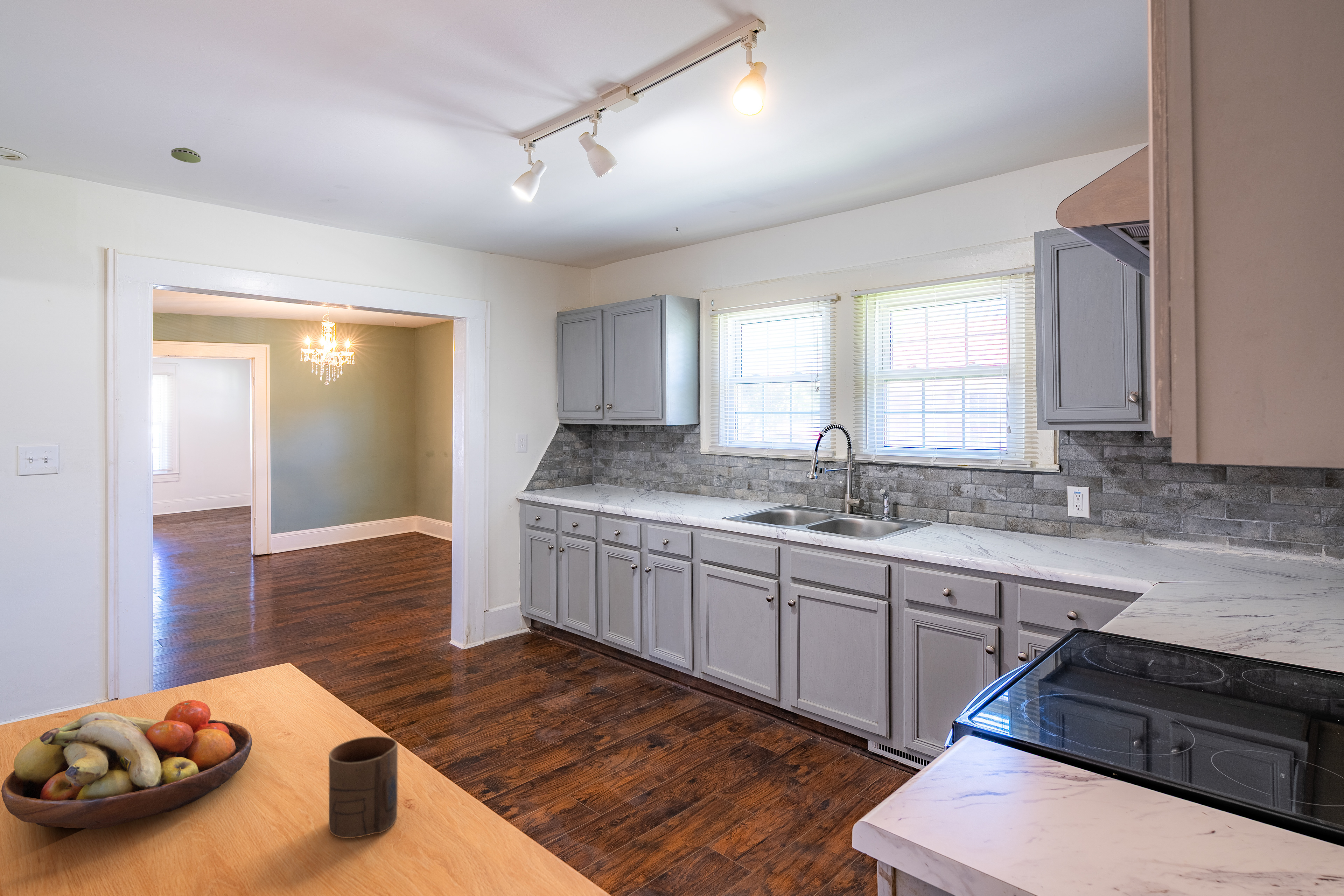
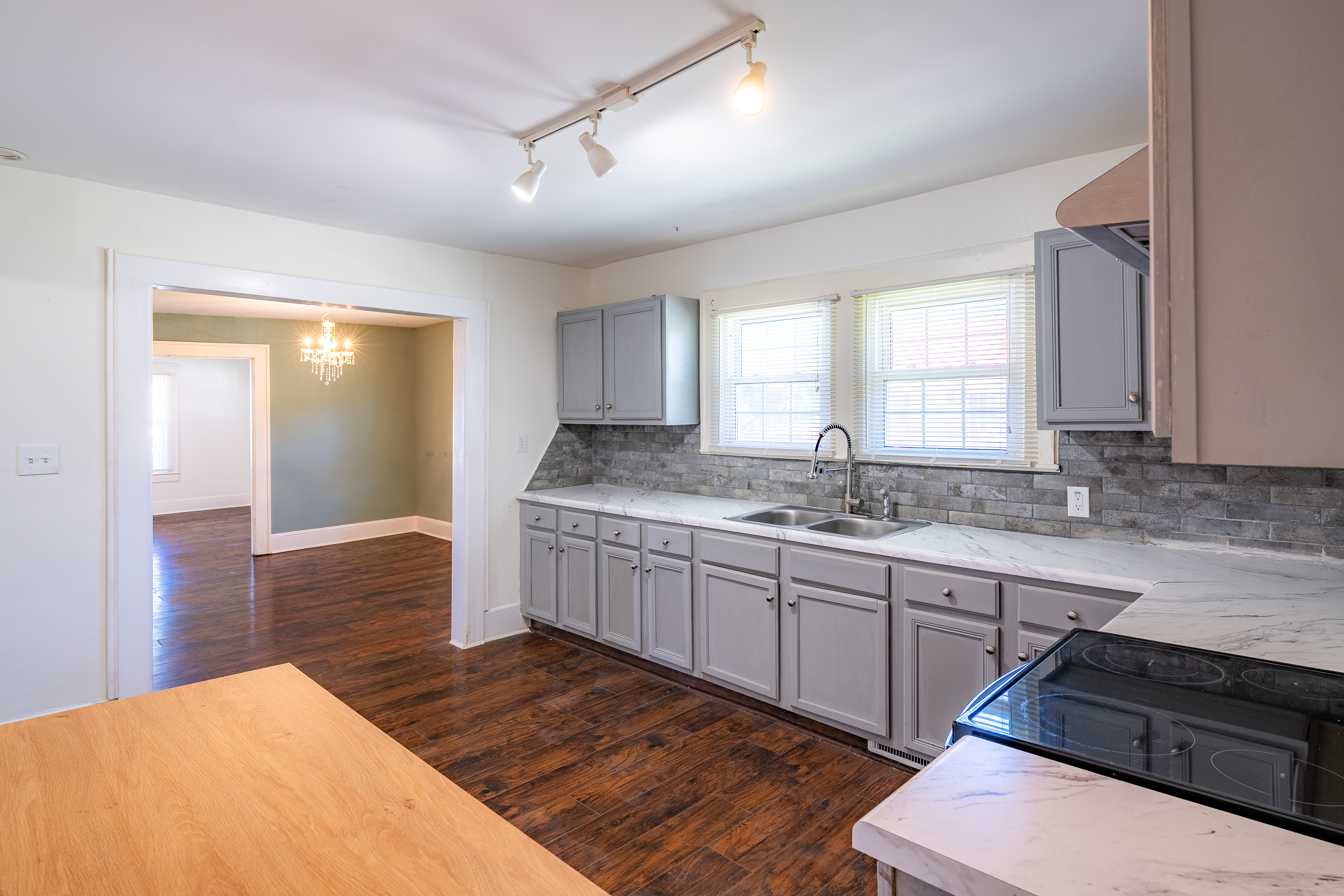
- smoke detector (186, 155)
- fruit bowl (138, 749)
- cup (365, 785)
